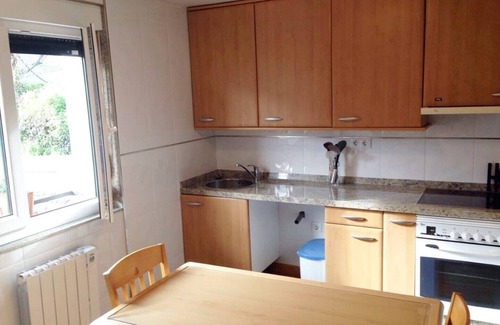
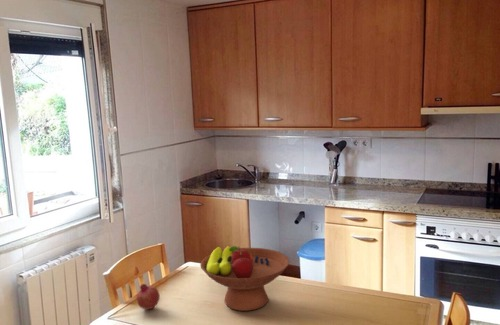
+ fruit bowl (245, 274)
+ fruit (148, 295)
